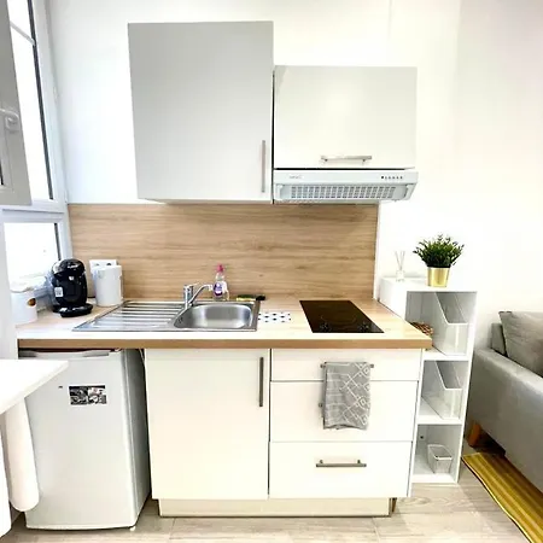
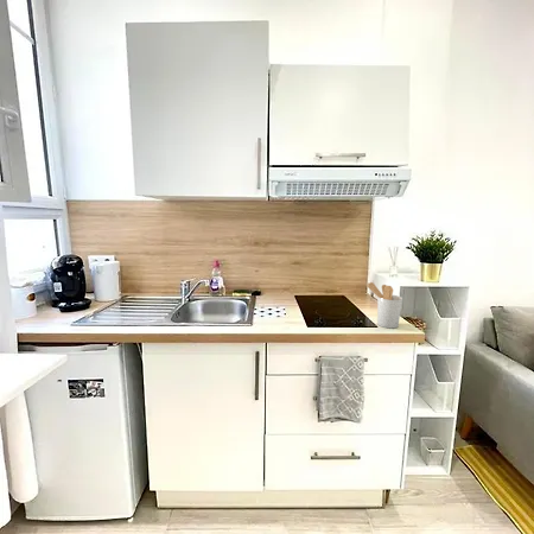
+ utensil holder (382, 303)
